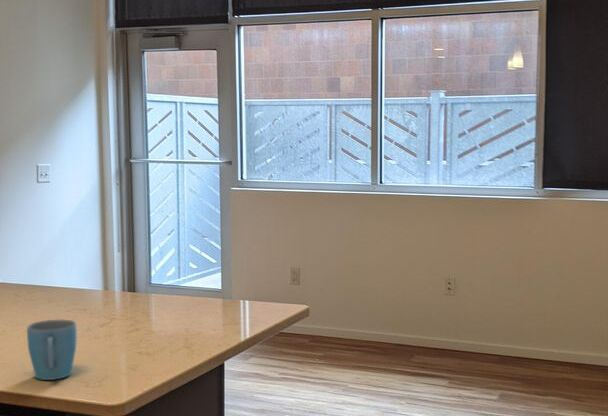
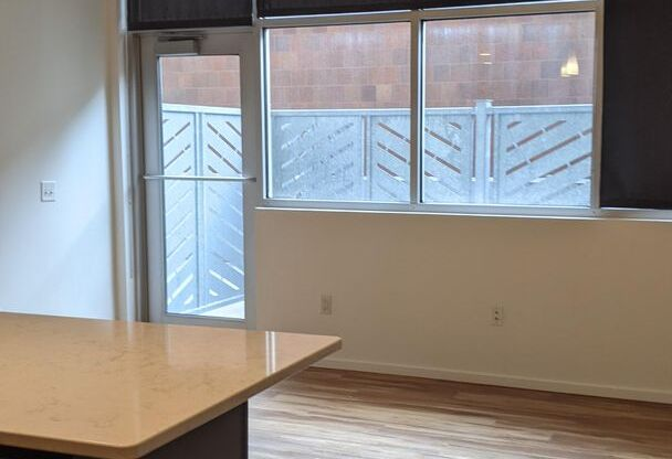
- mug (52, 352)
